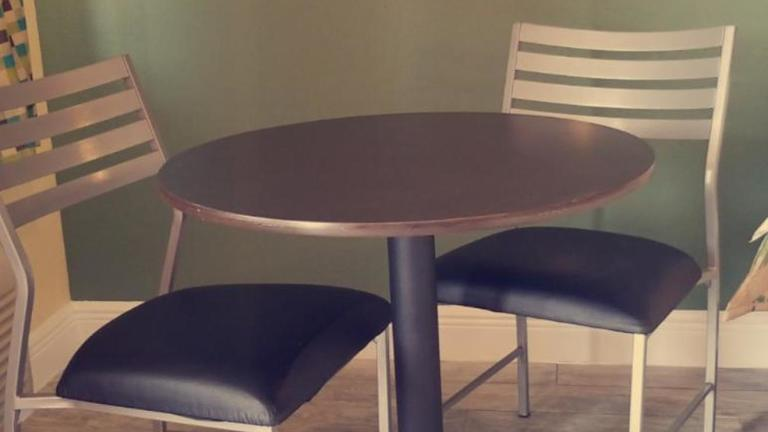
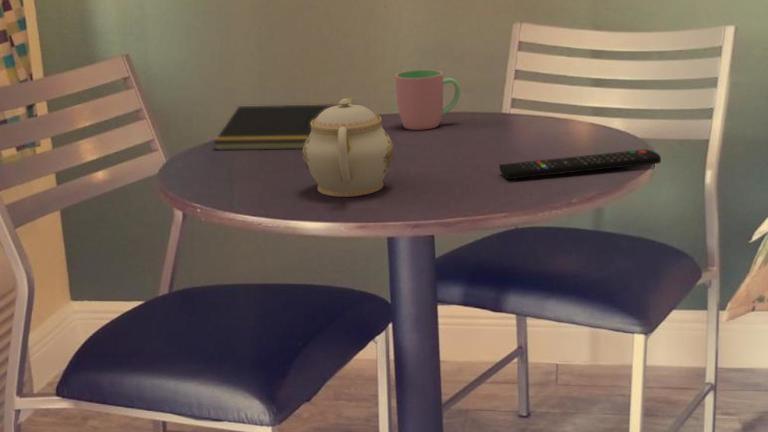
+ teapot (347, 145)
+ notepad (287, 126)
+ cup (428, 99)
+ remote control (581, 165)
